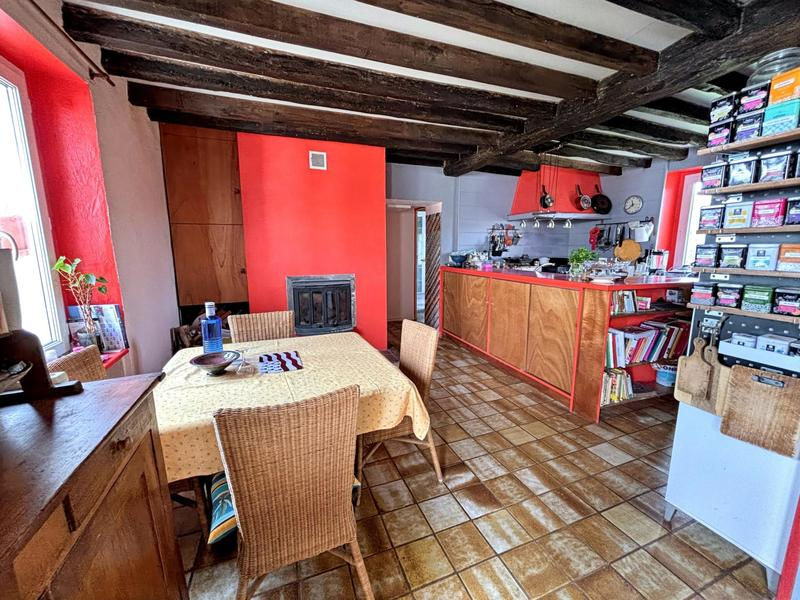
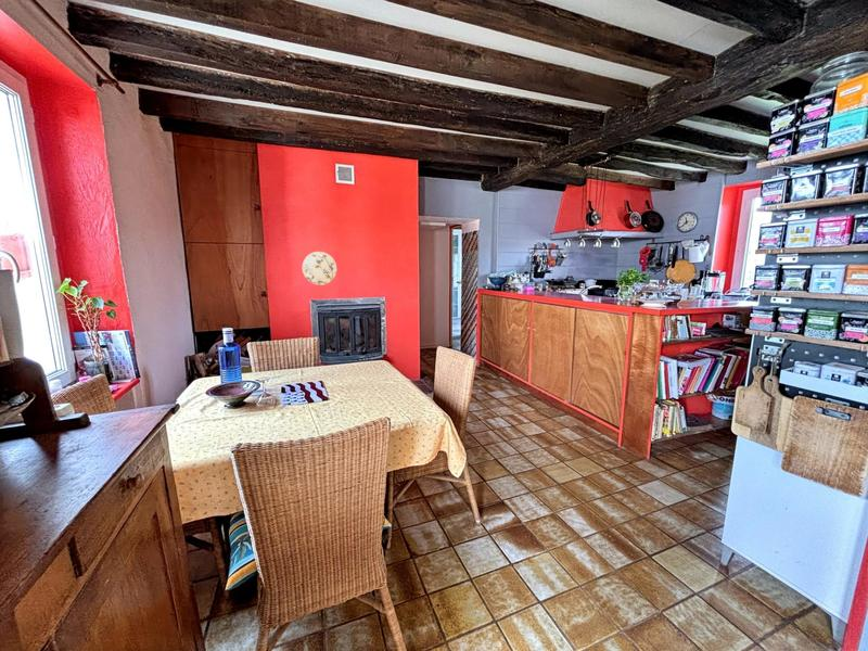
+ decorative plate (319, 268)
